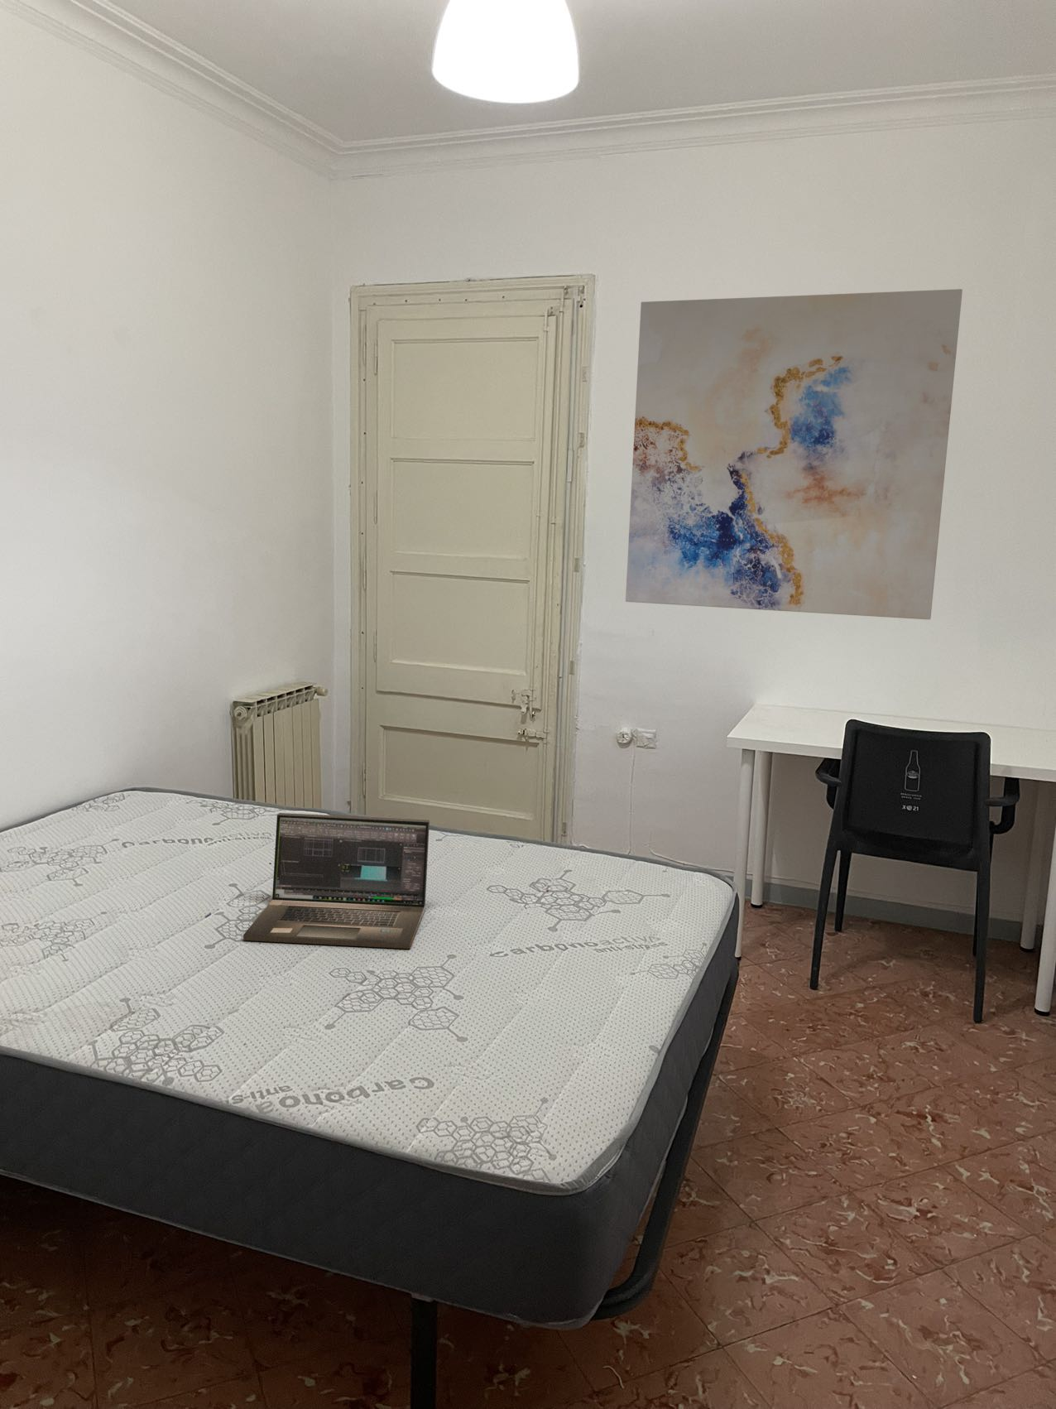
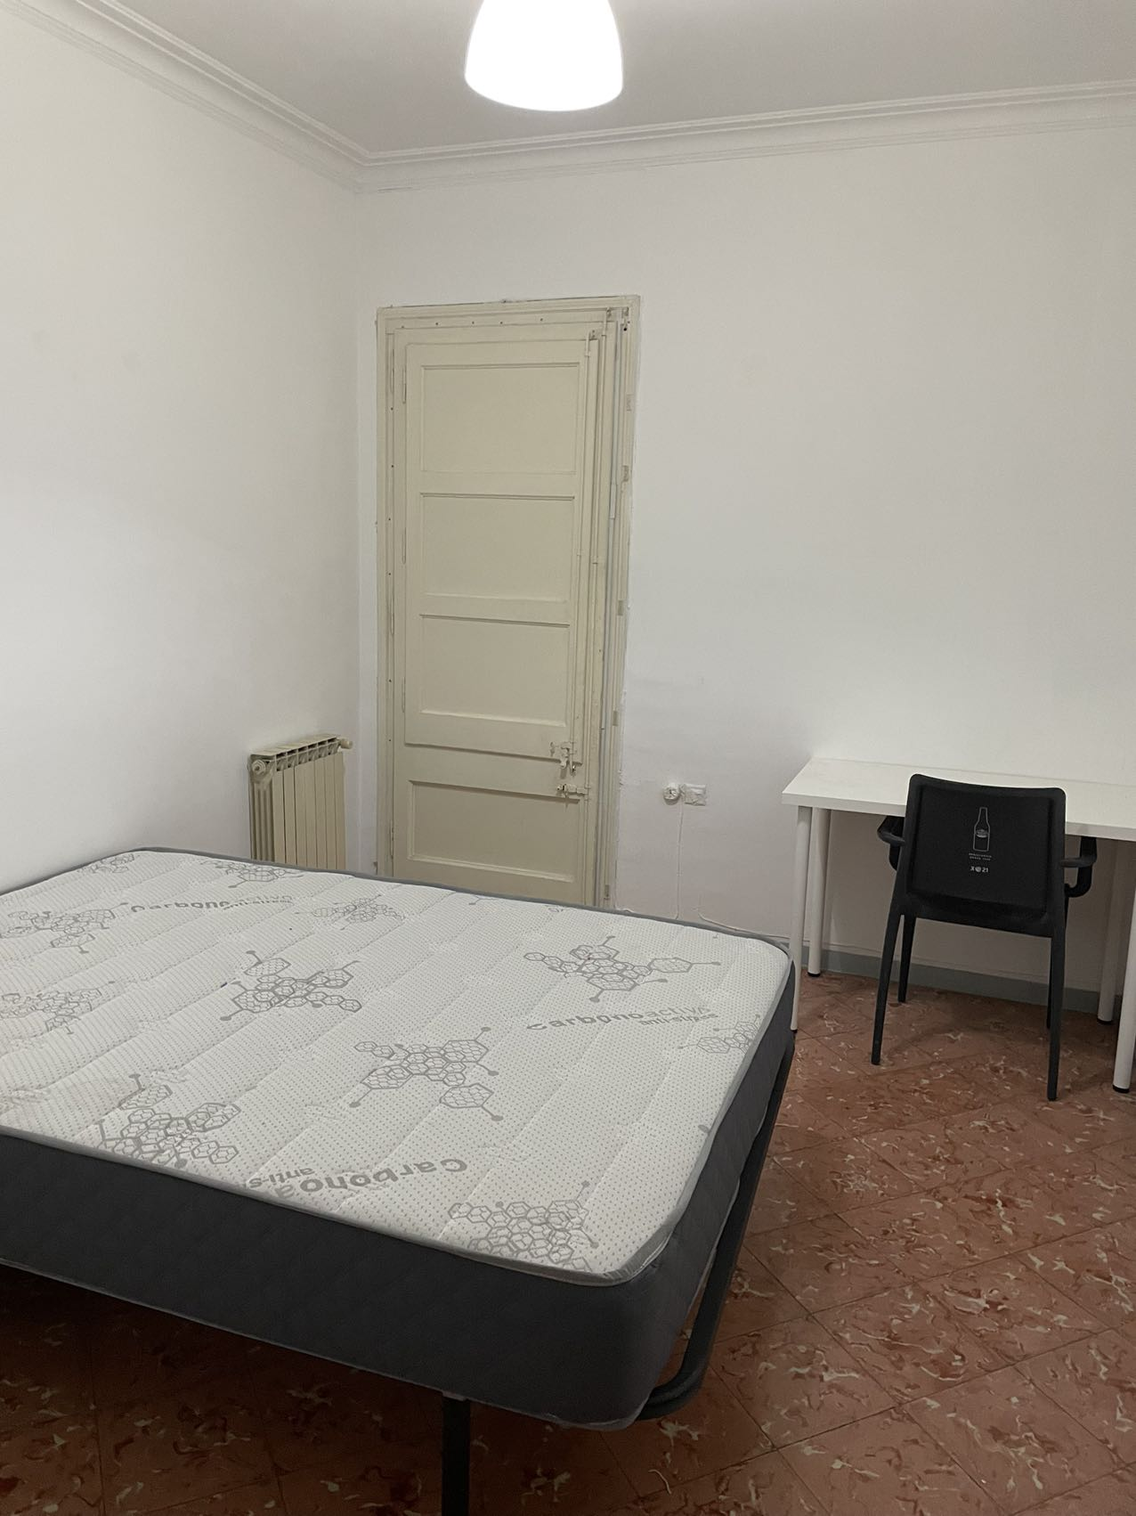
- laptop (341, 876)
- wall art (783, 457)
